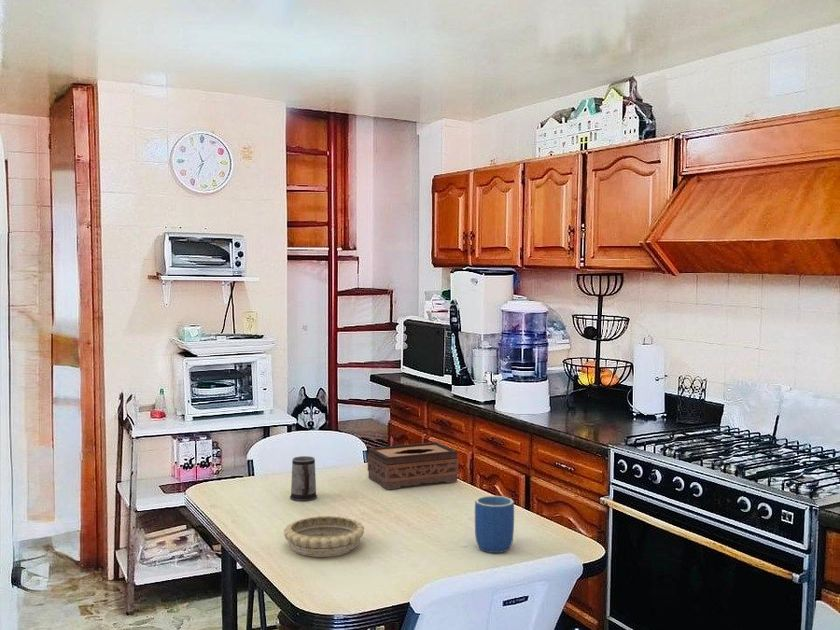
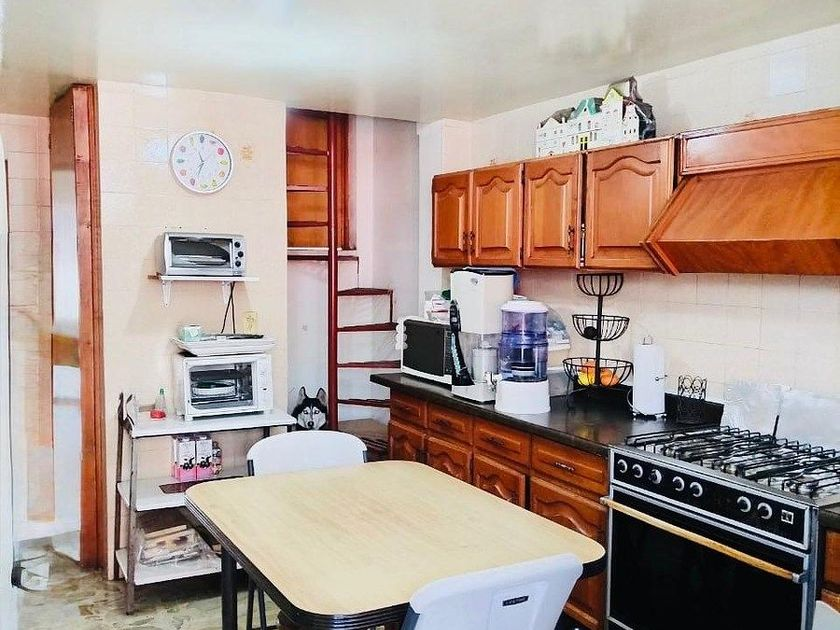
- tissue box (412, 464)
- decorative bowl (324, 535)
- mug (495, 522)
- mug (304, 479)
